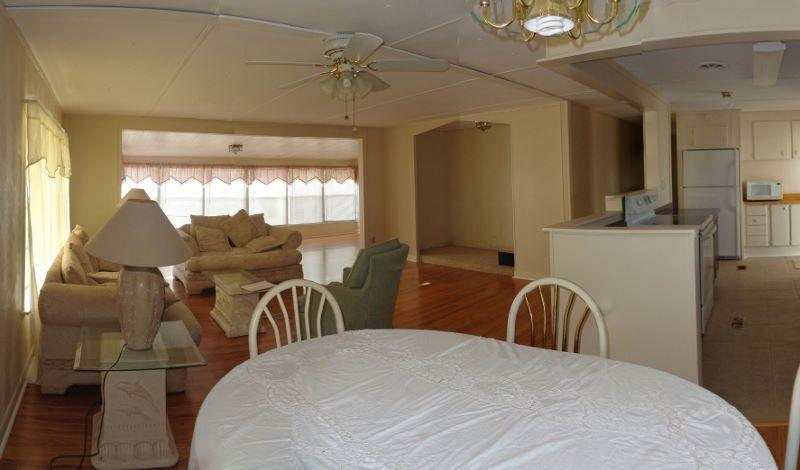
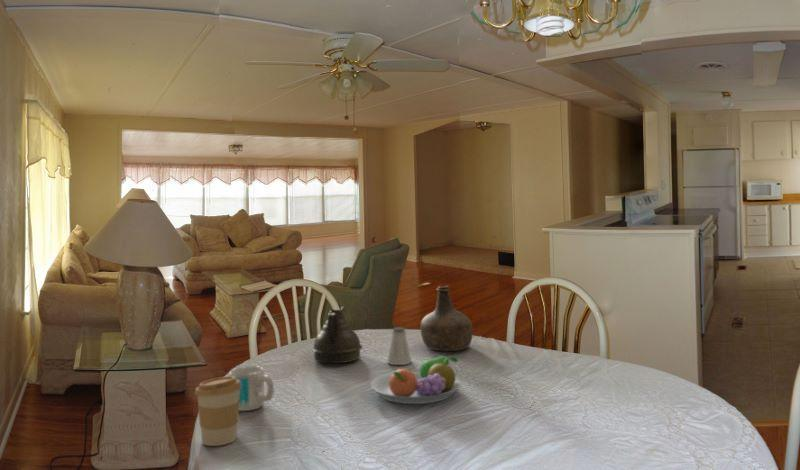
+ mug (254, 388)
+ saltshaker (399, 345)
+ teapot (338, 332)
+ coffee cup (218, 409)
+ bottle (445, 316)
+ fruit bowl (419, 374)
